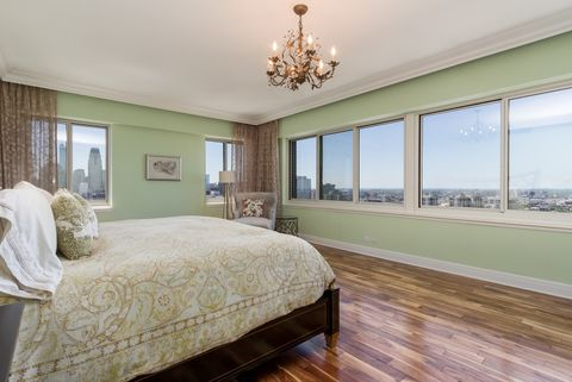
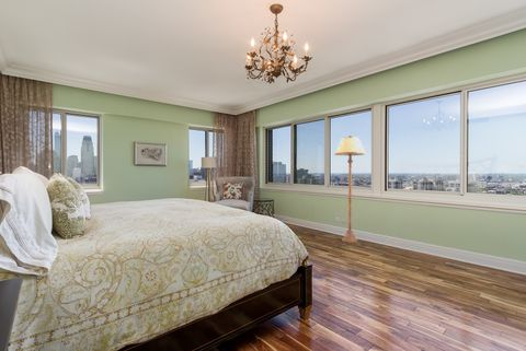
+ floor lamp (350, 188)
